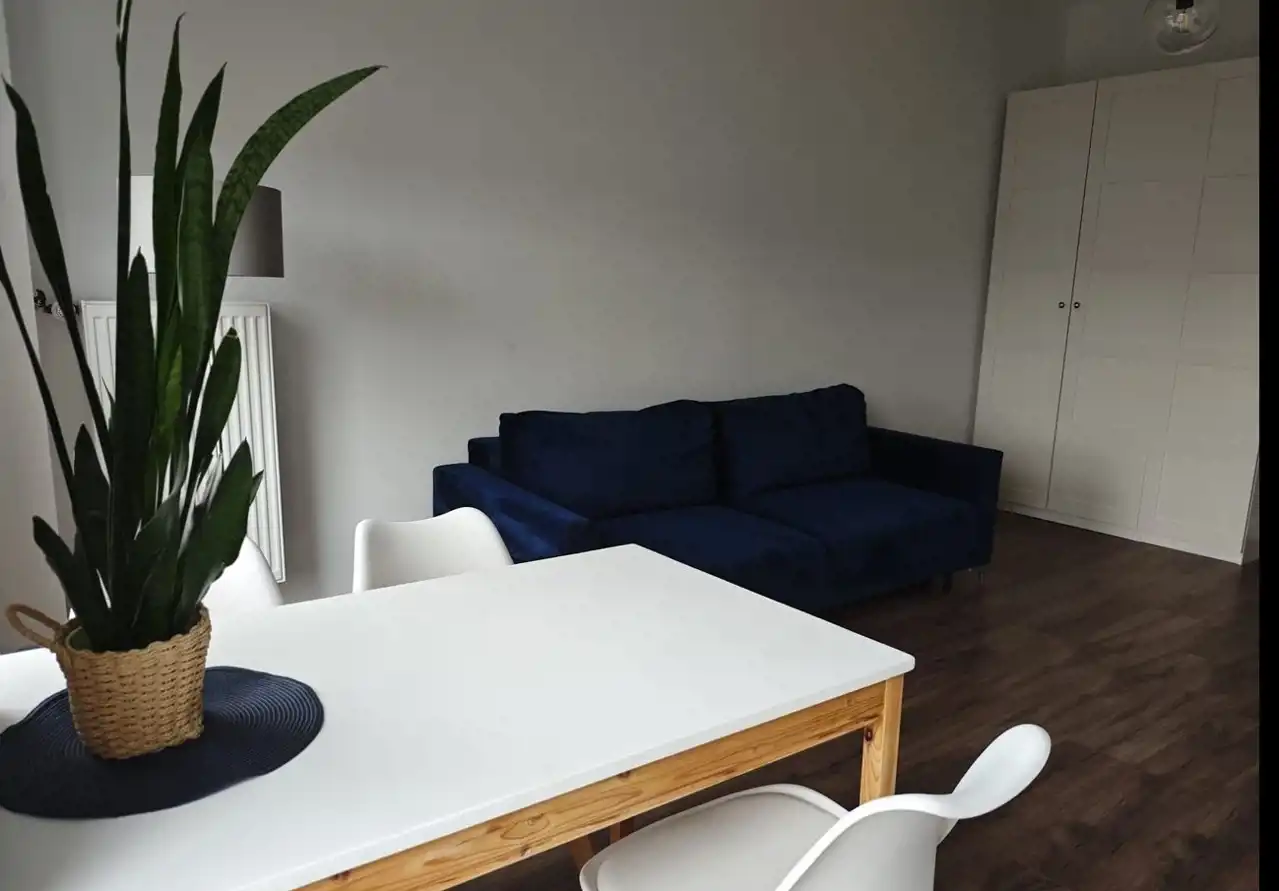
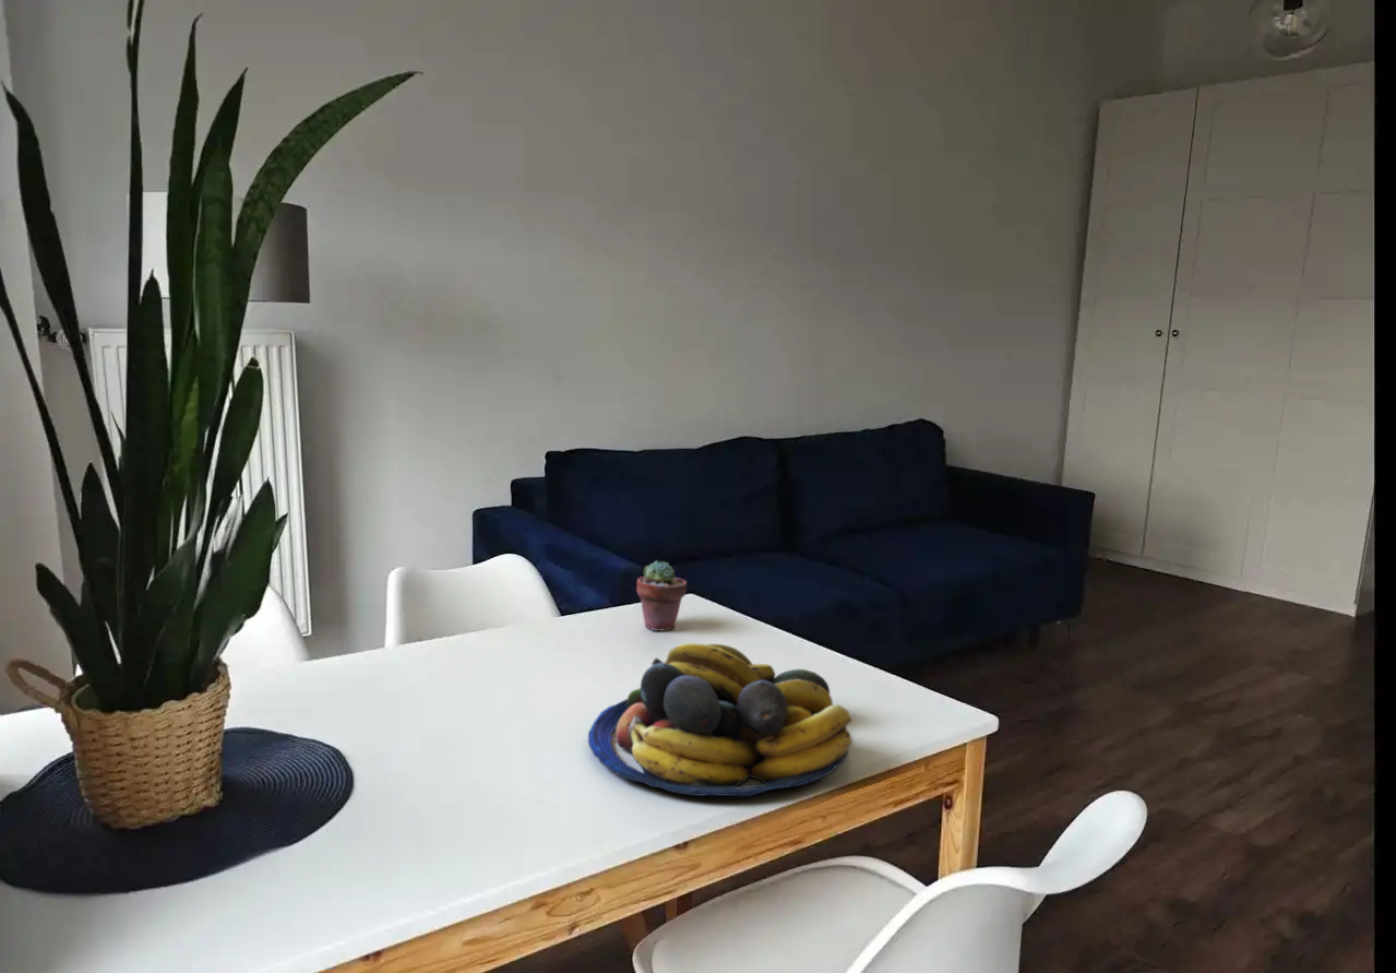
+ potted succulent (660, 593)
+ fruit bowl (719, 695)
